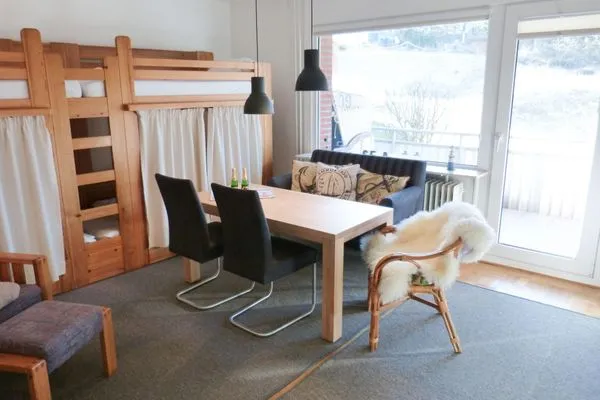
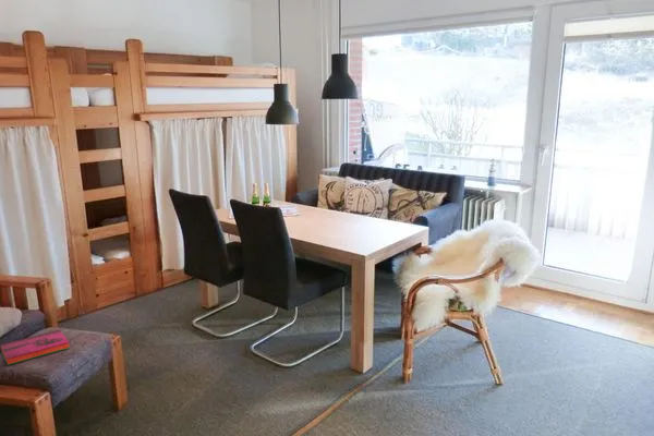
+ hardback book (35, 346)
